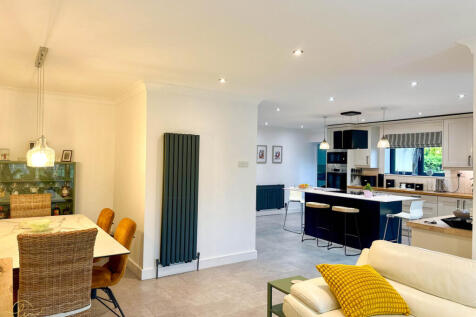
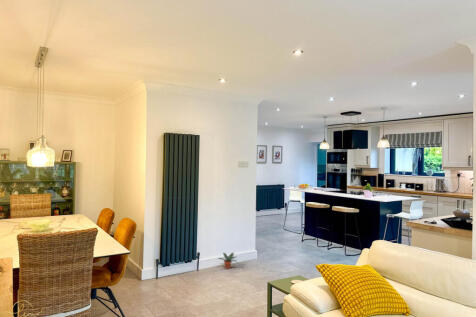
+ potted plant (228, 259)
